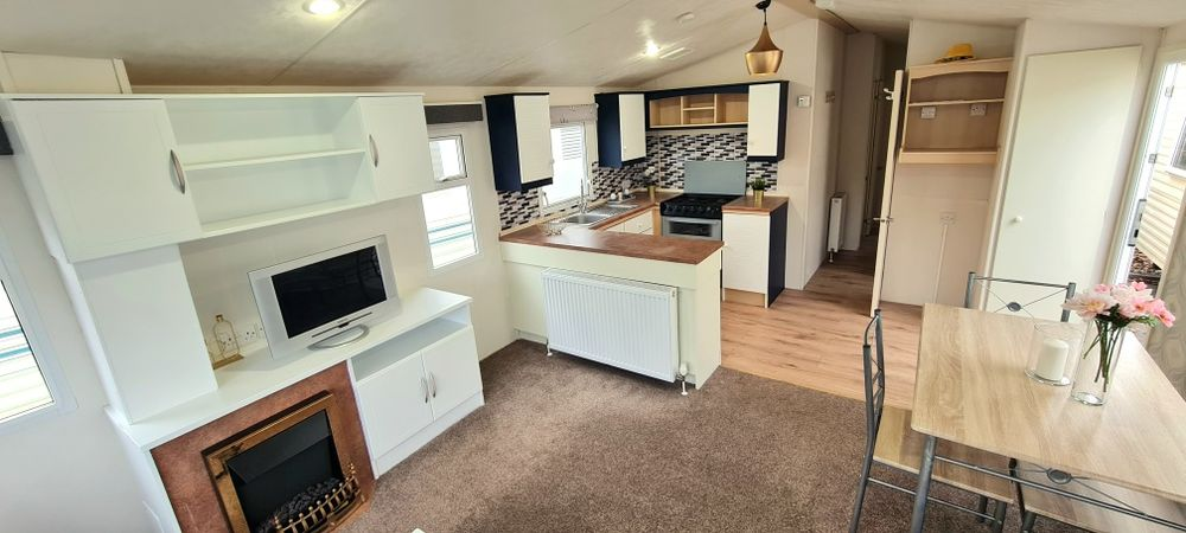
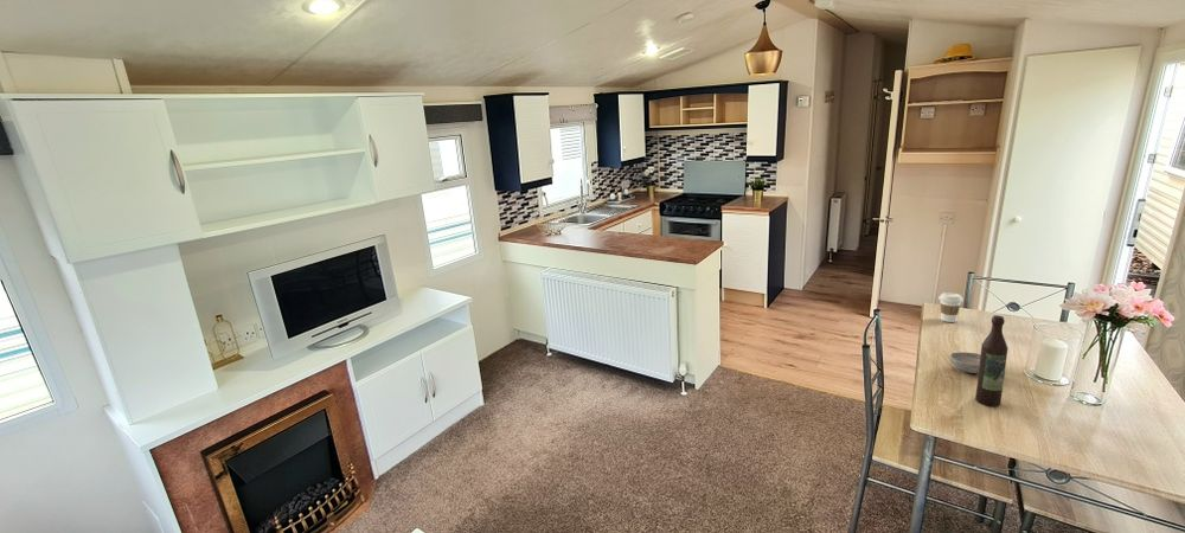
+ coffee cup (949, 307)
+ bowl (971, 364)
+ wine bottle (993, 359)
